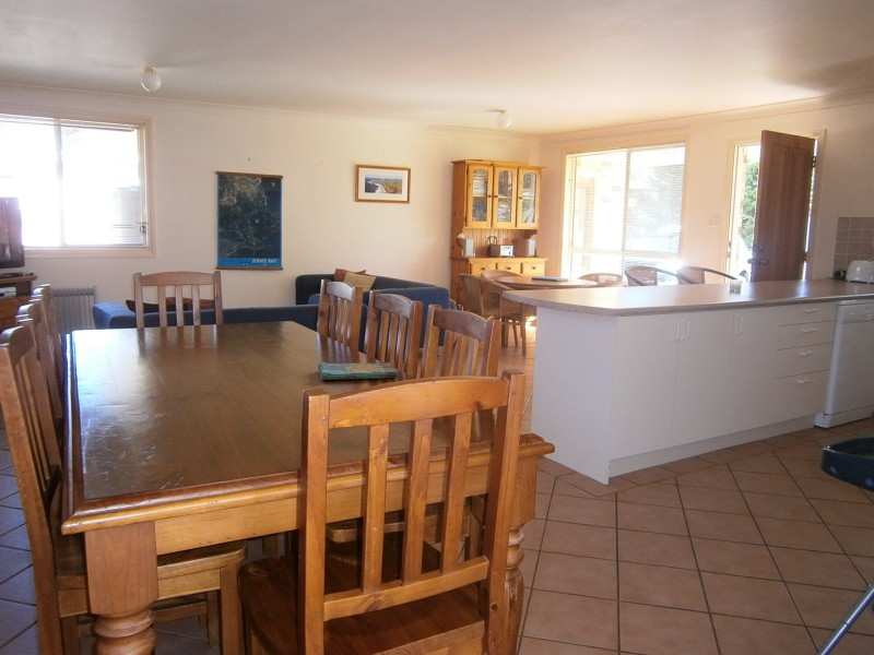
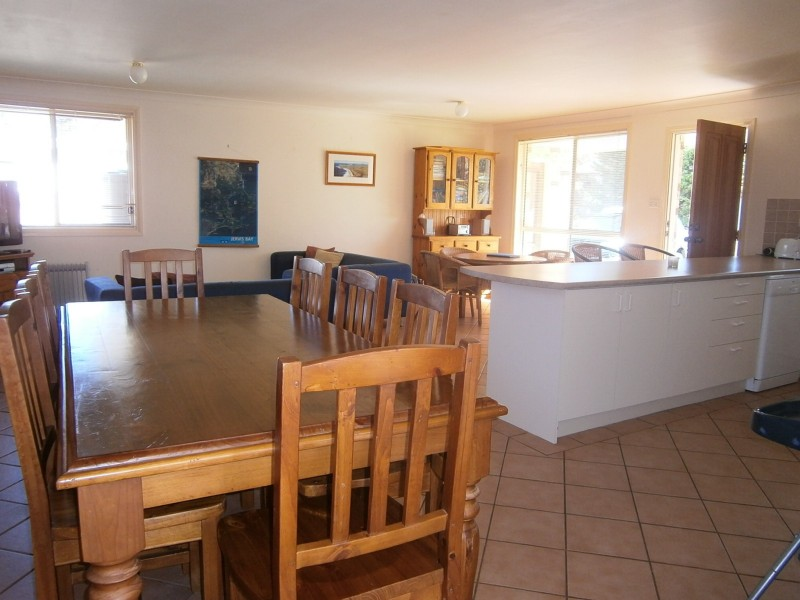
- dish towel (356, 369)
